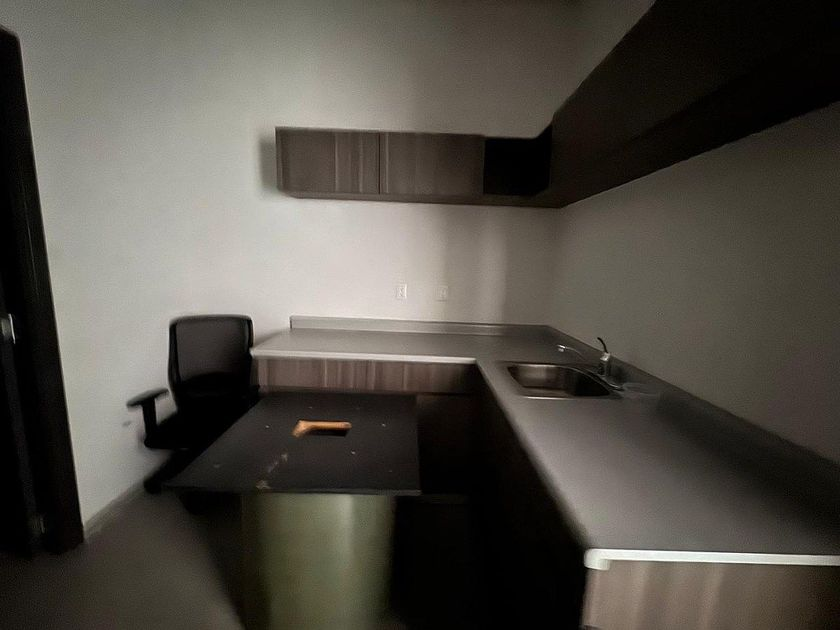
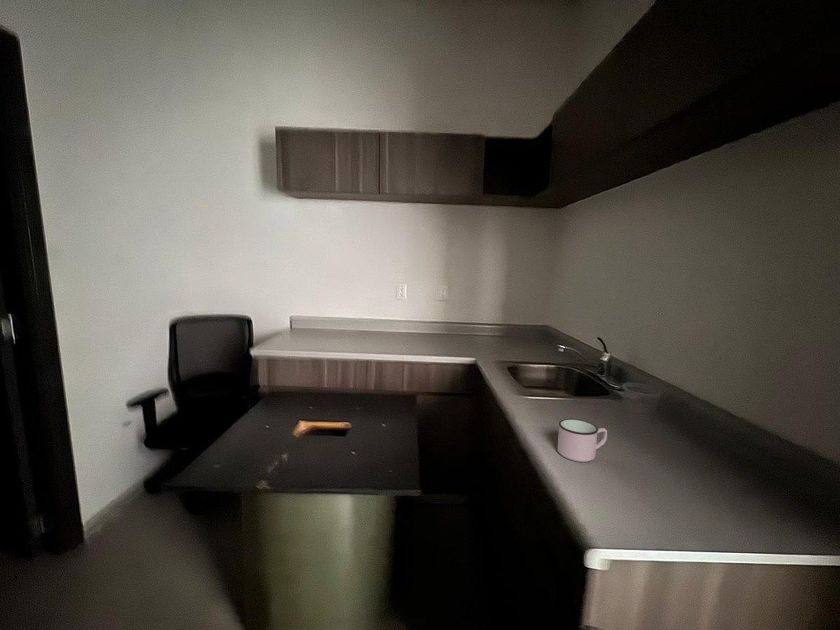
+ mug (582, 439)
